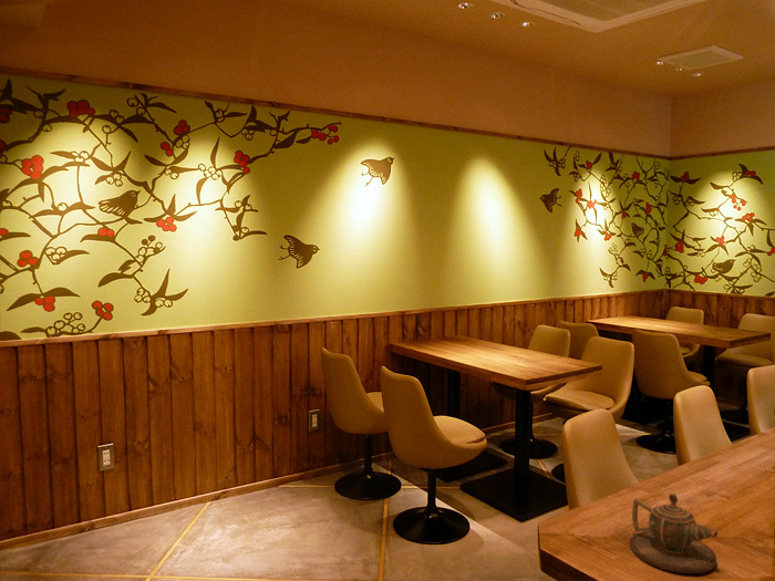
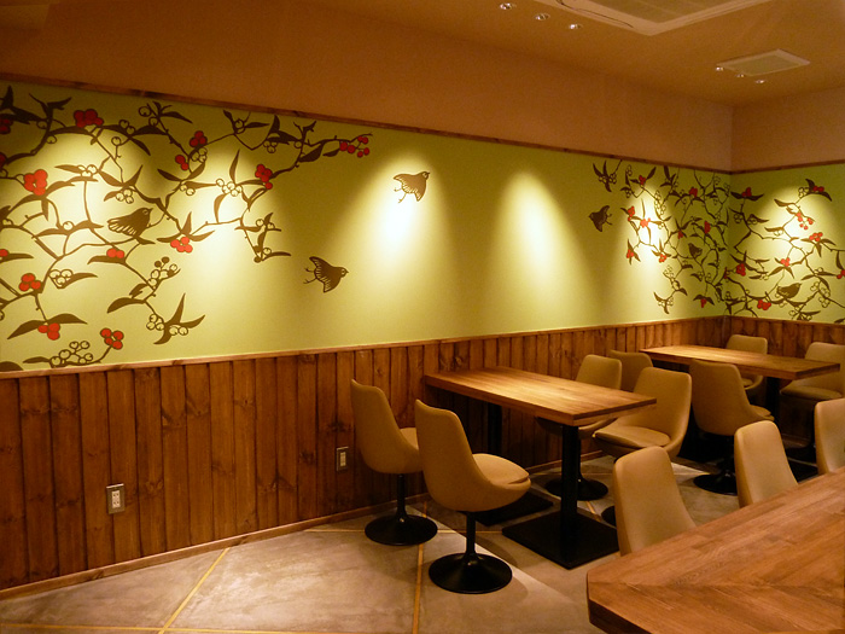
- teapot (672, 523)
